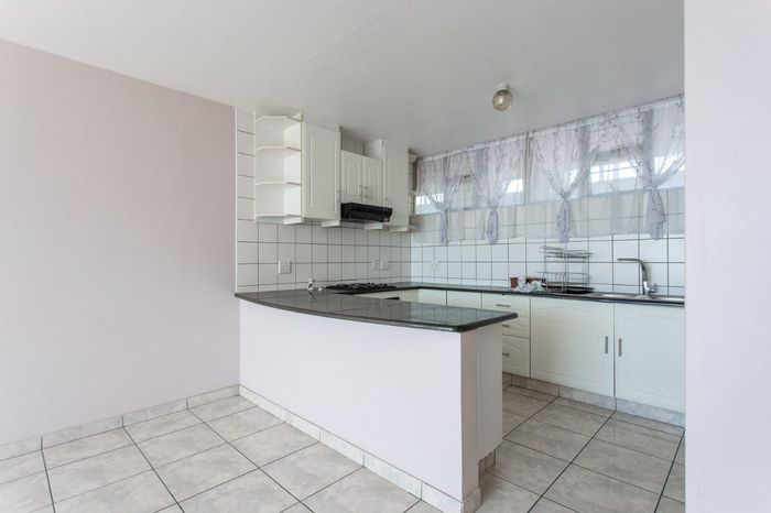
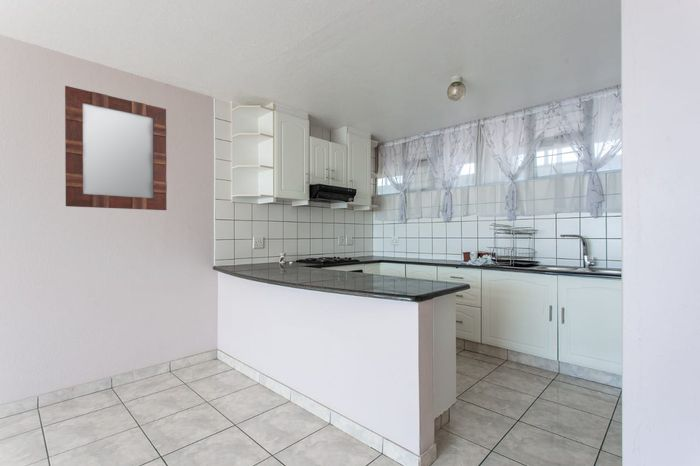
+ home mirror (120, 153)
